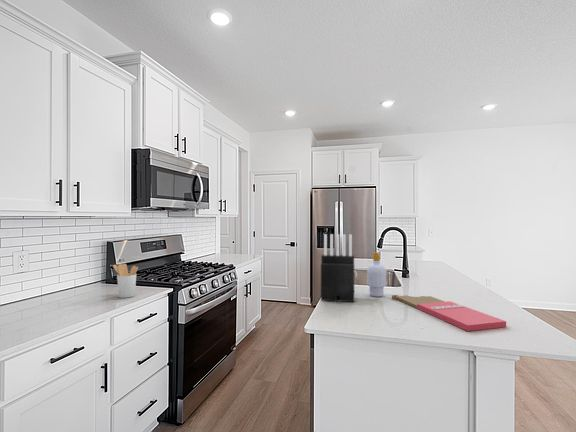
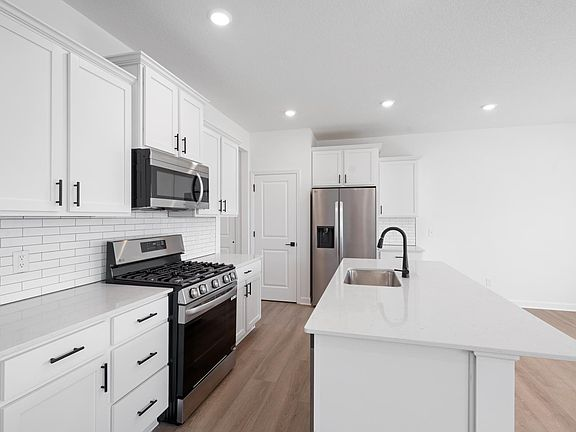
- soap bottle (376, 273)
- cutting board (439, 307)
- utensil holder (124, 279)
- knife block (337, 267)
